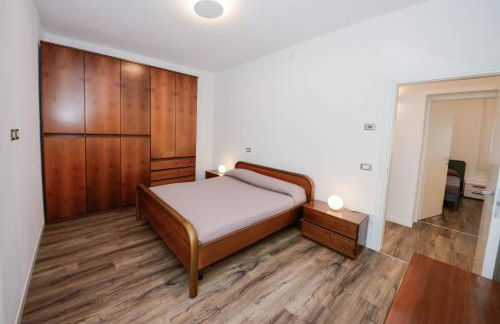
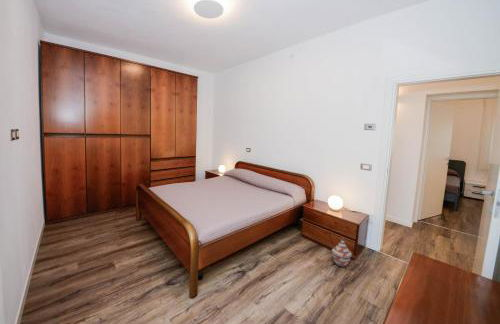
+ woven basket (341, 250)
